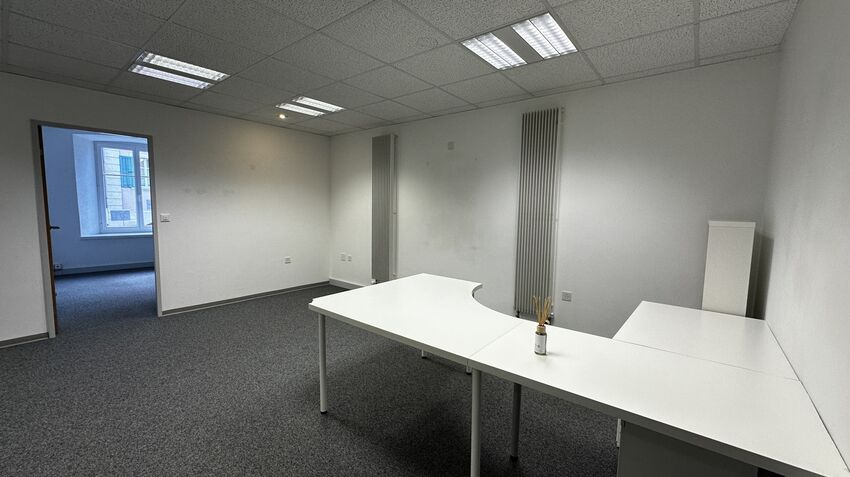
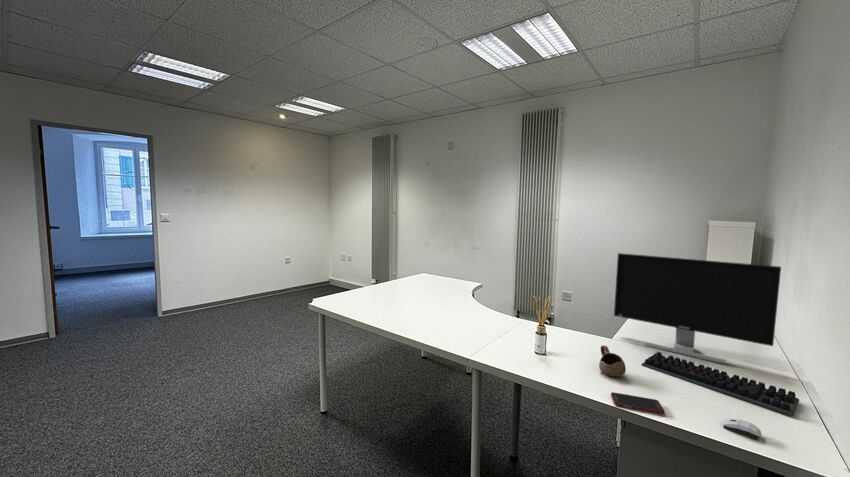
+ monitor (686, 305)
+ cell phone (636, 402)
+ computer mouse (741, 426)
+ cup (612, 361)
+ computer keyboard (712, 378)
